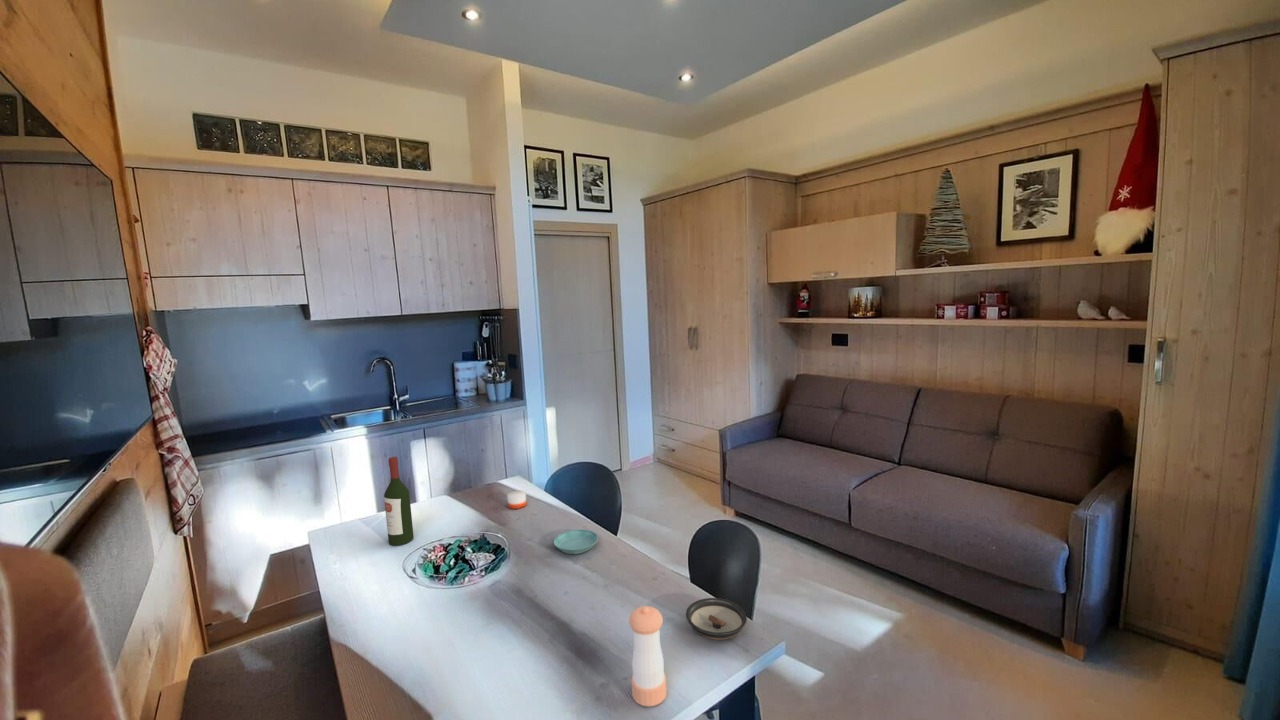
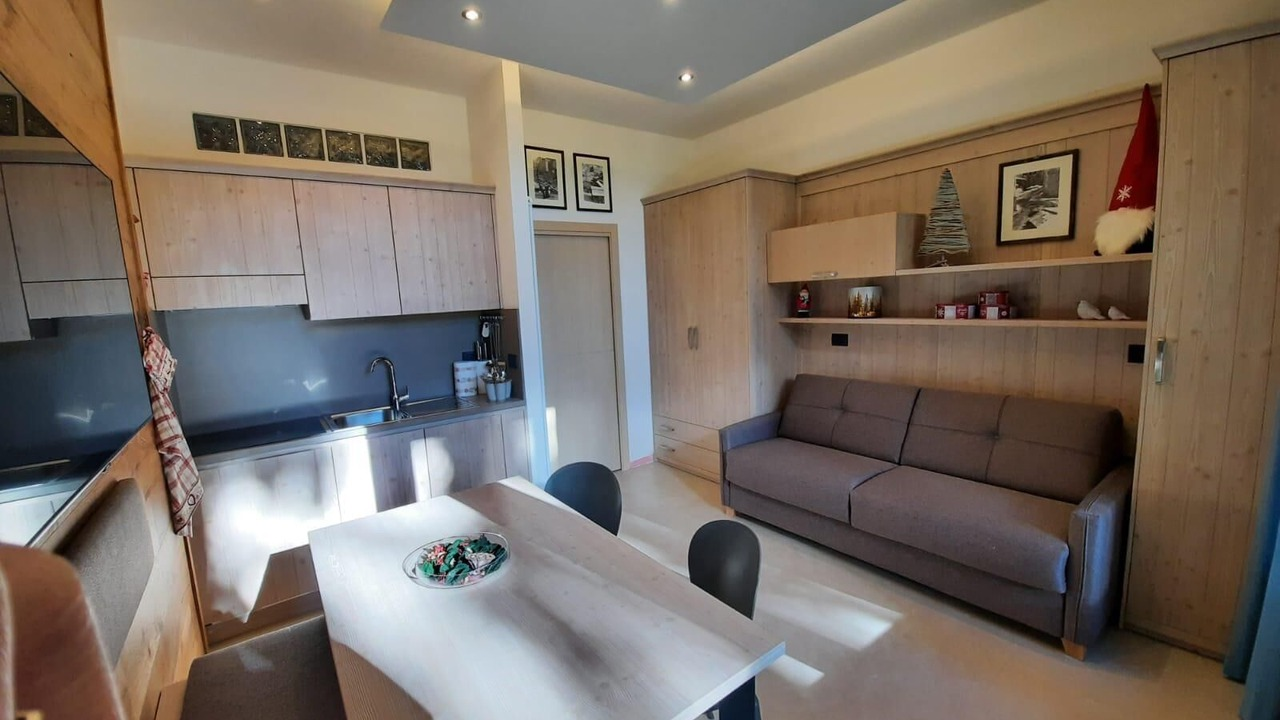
- candle (516, 493)
- wine bottle (397, 499)
- saucer (576, 542)
- pepper shaker (647, 651)
- saucer (716, 621)
